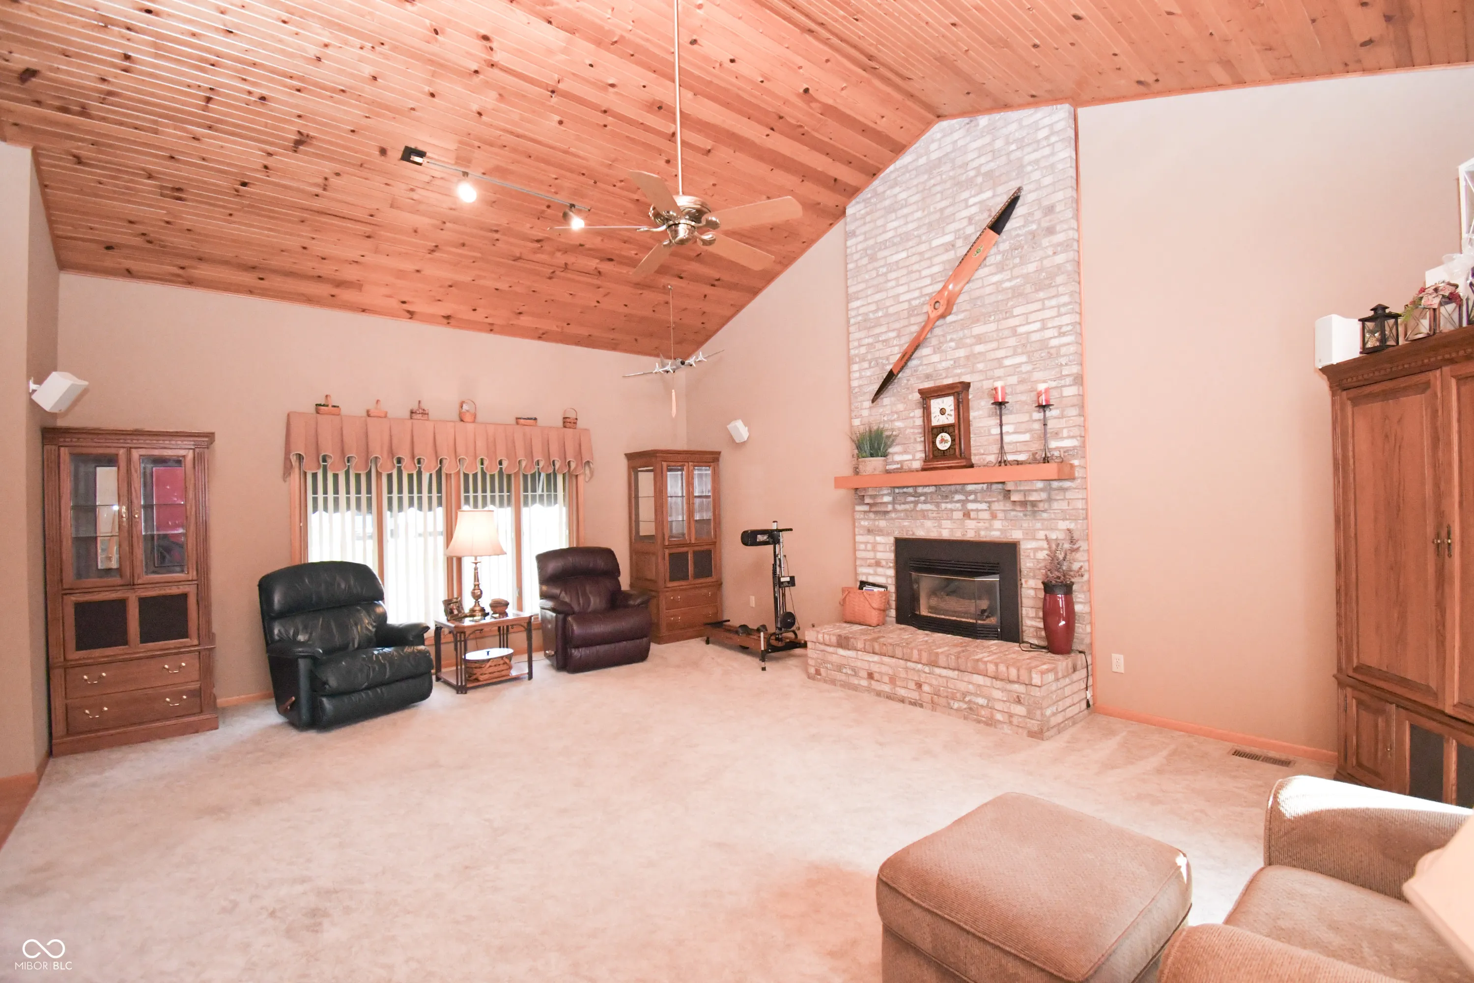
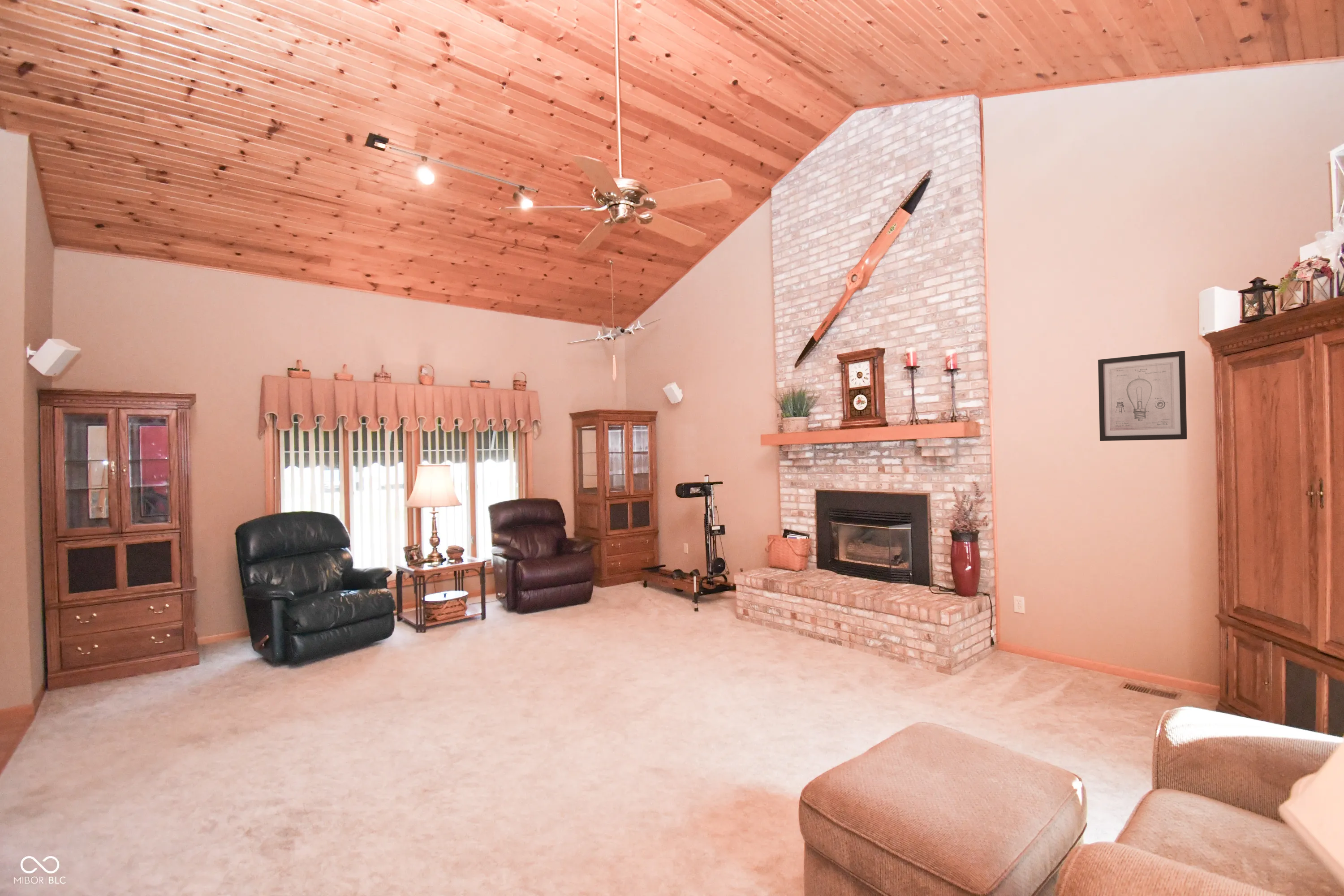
+ wall art (1141, 398)
